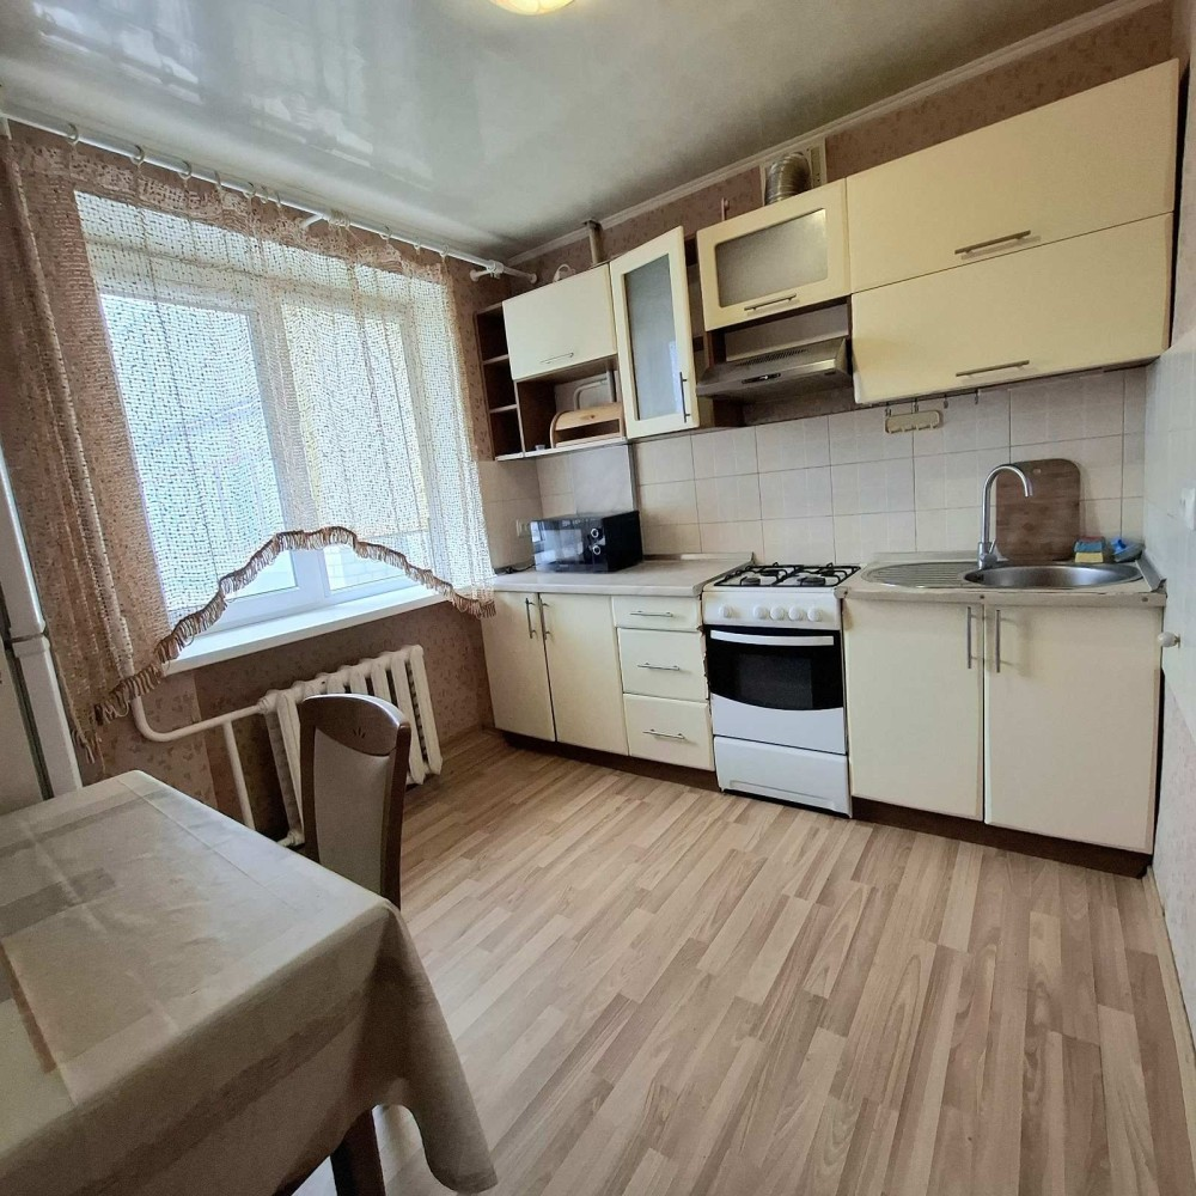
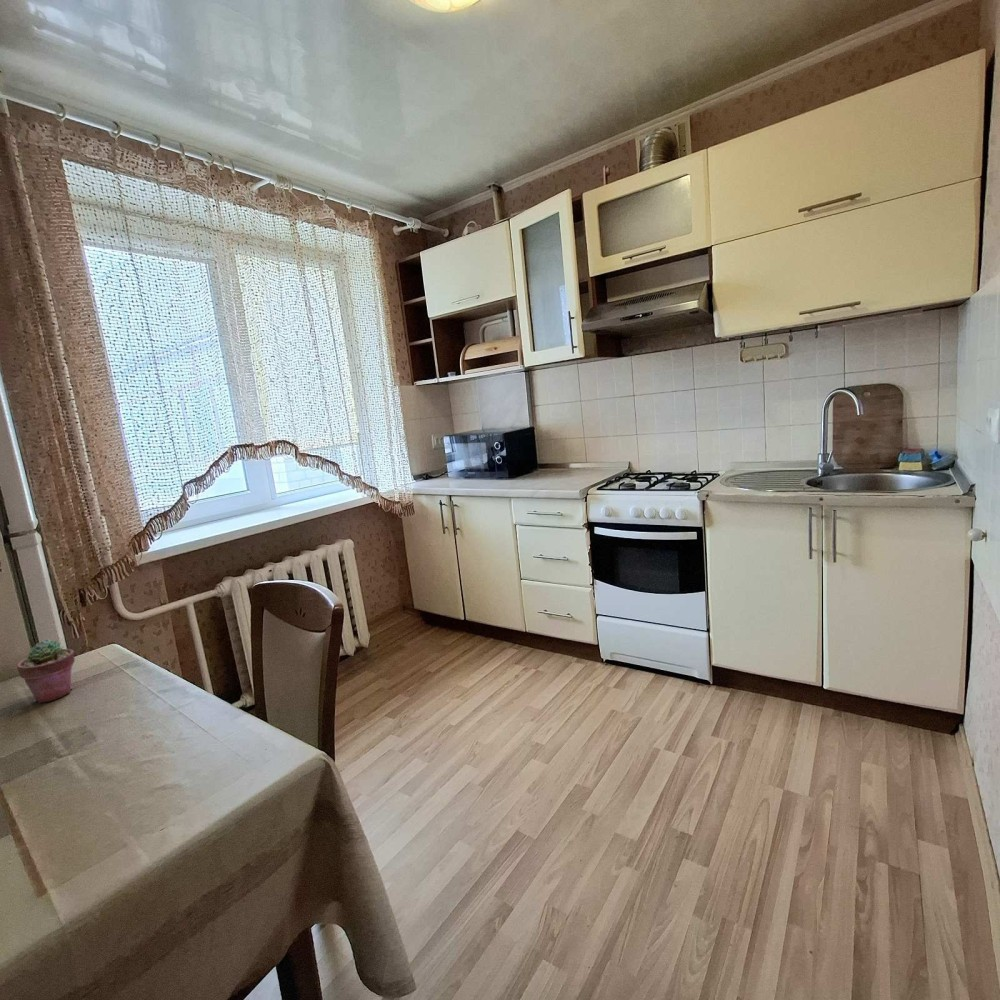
+ potted succulent (48, 668)
